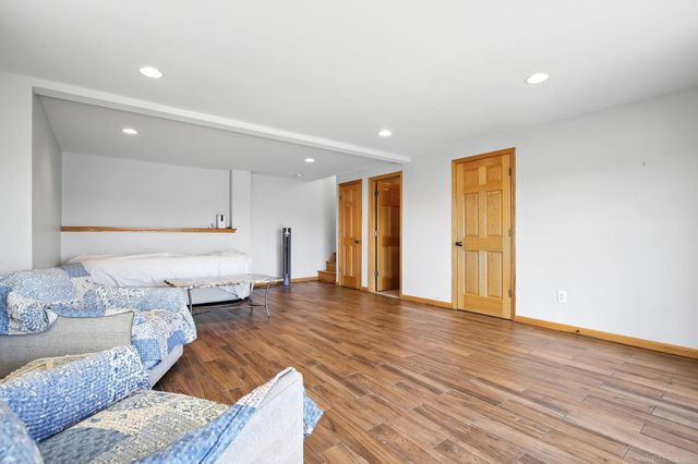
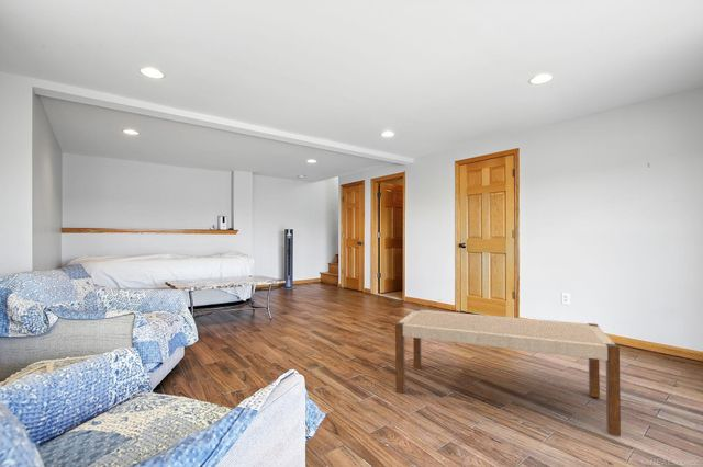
+ bench (495, 346)
